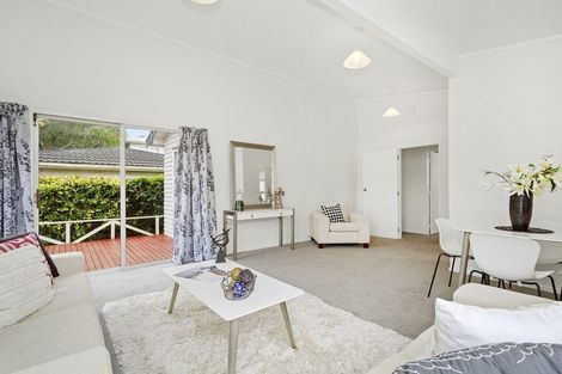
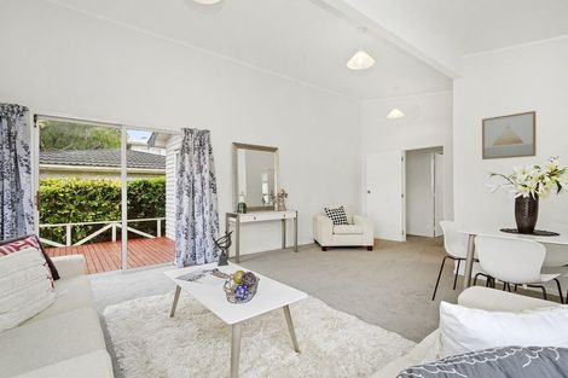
+ wall art (508, 136)
